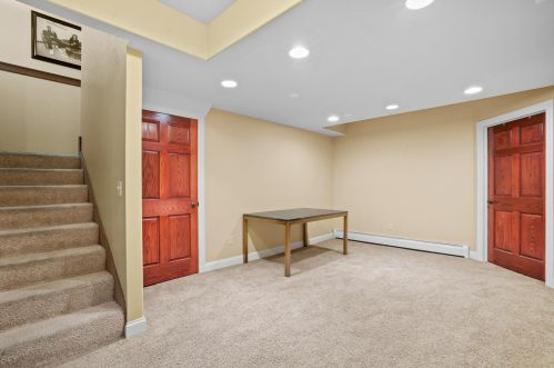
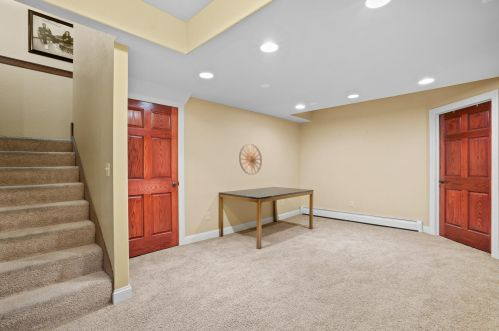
+ wall art (250, 159)
